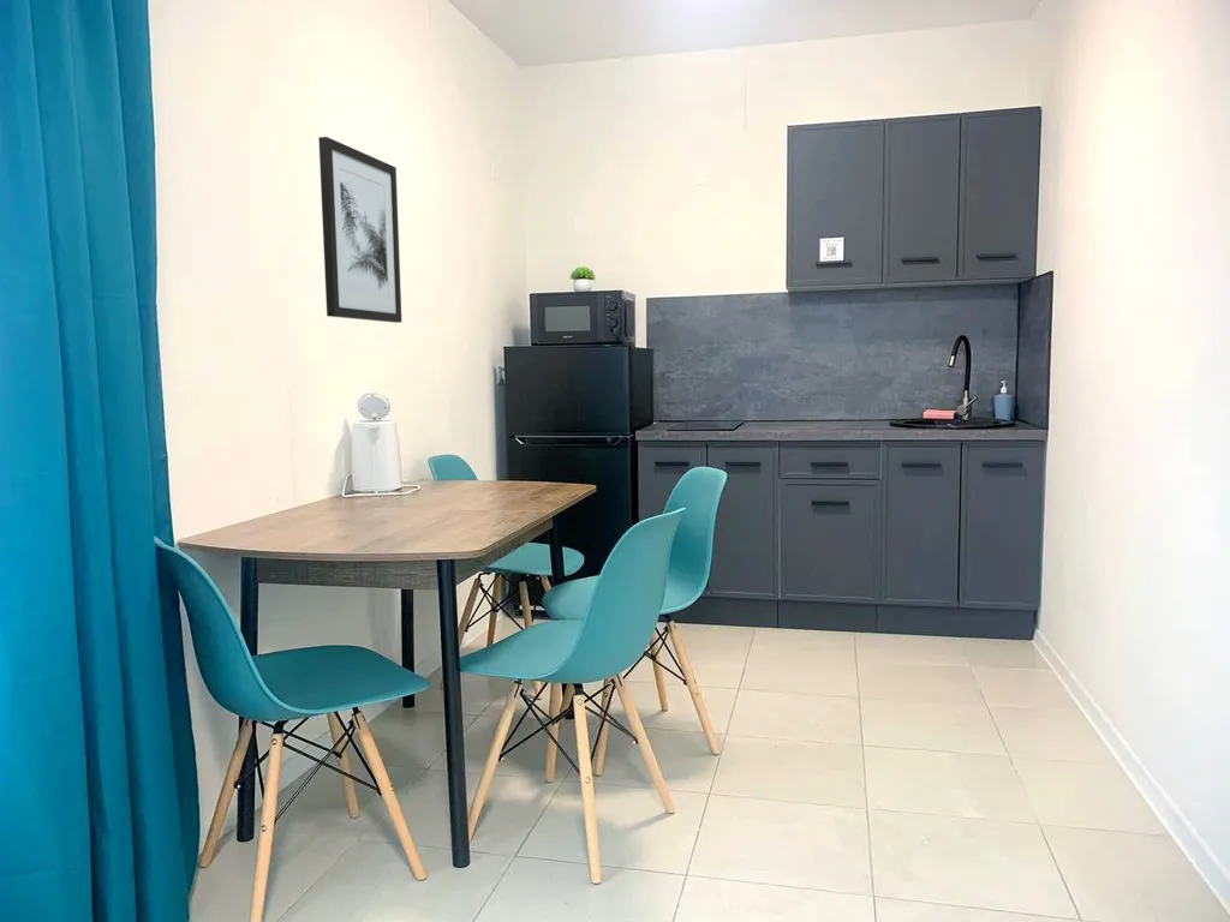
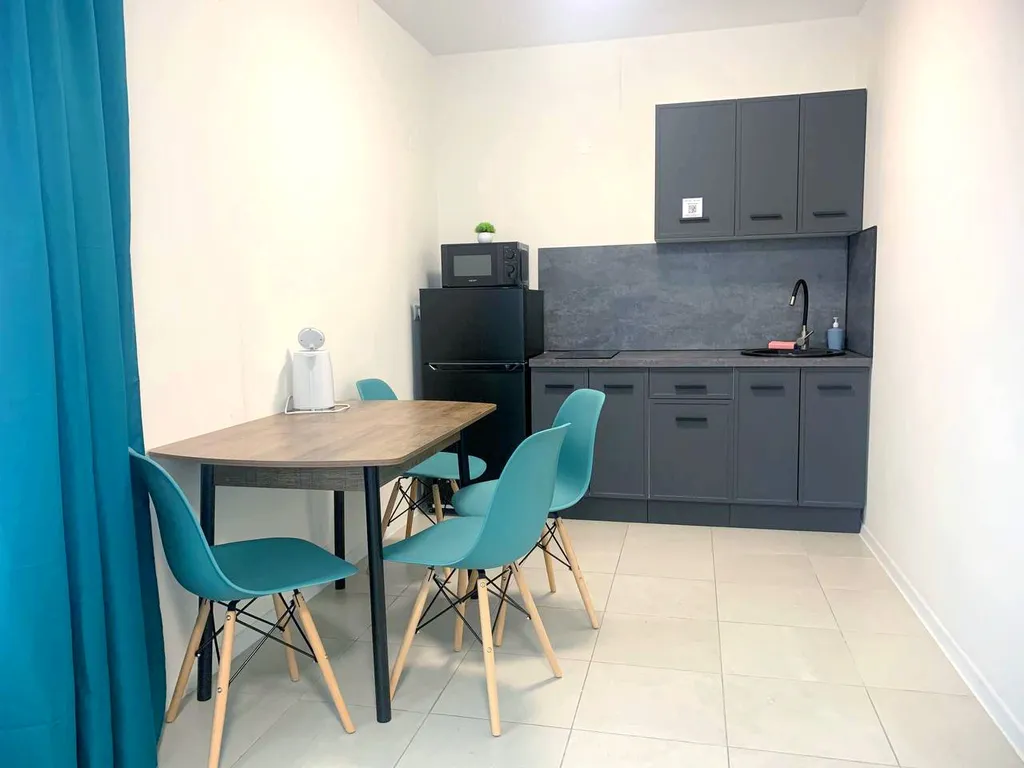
- wall art (363, 237)
